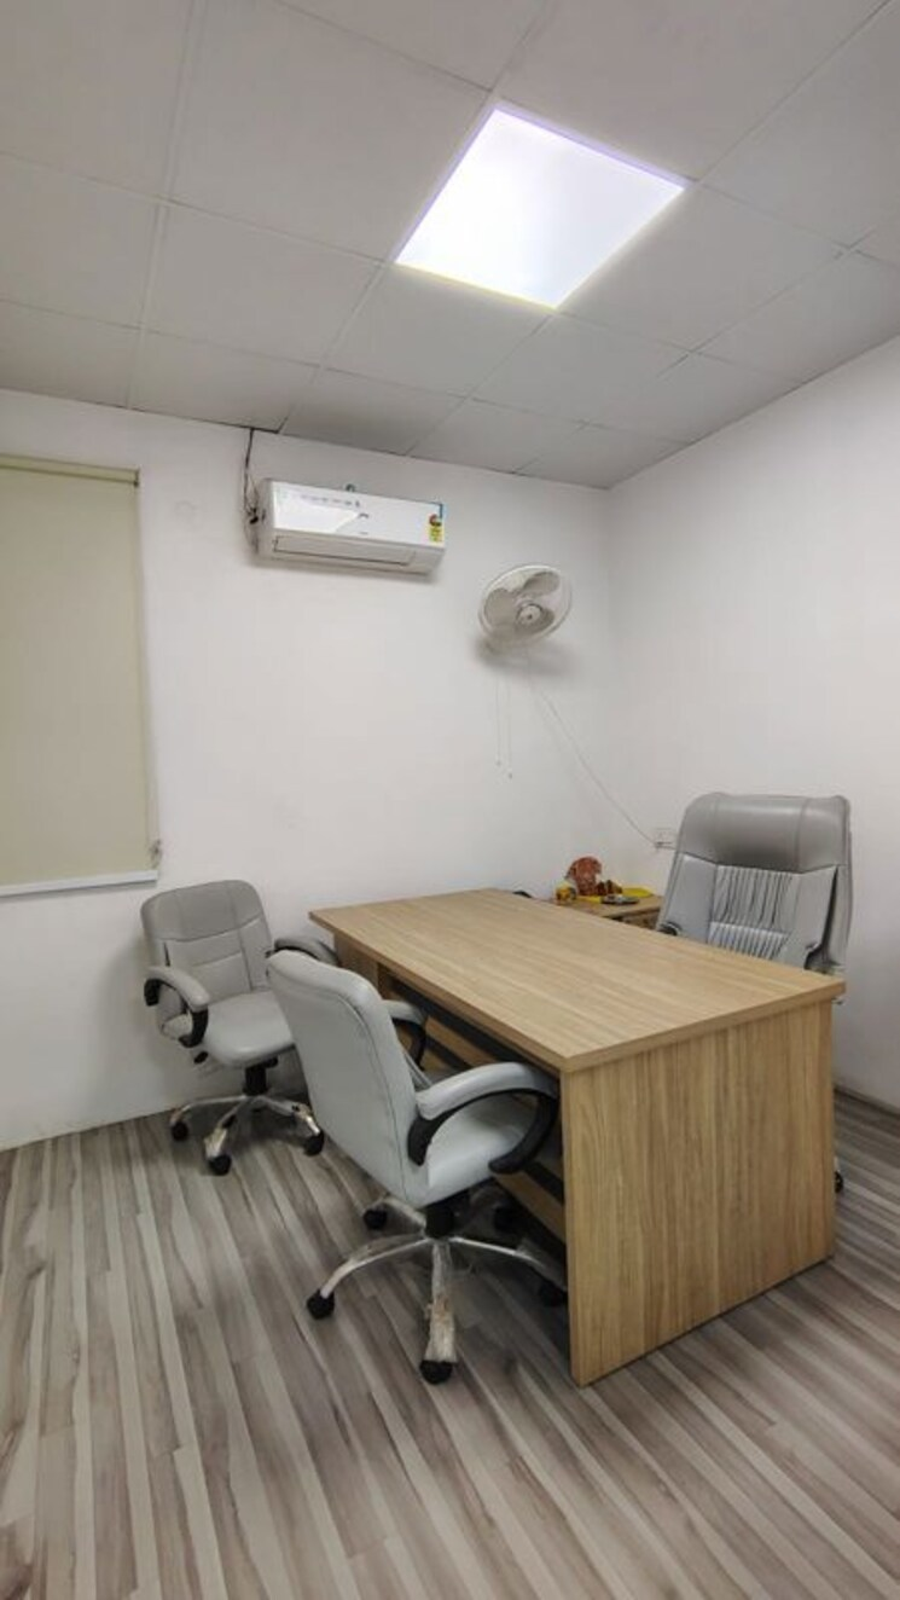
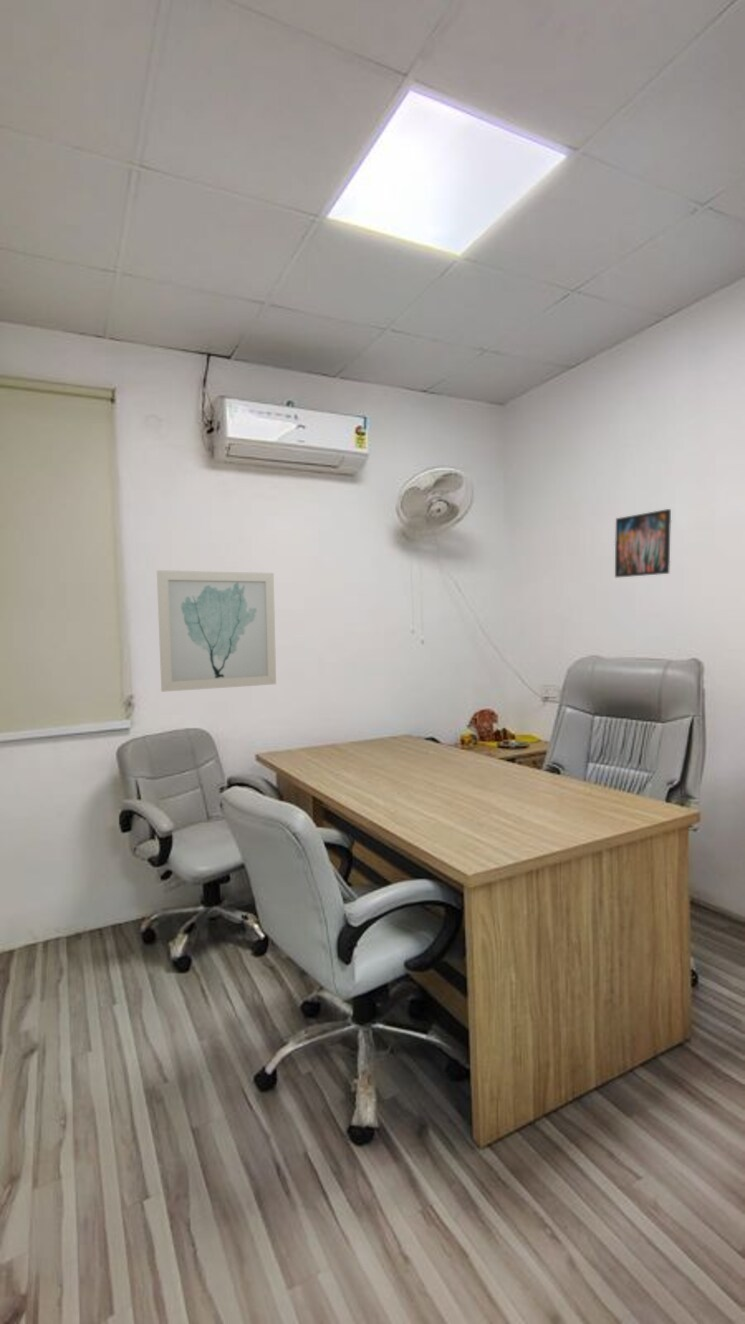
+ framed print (641, 544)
+ wall art (219, 630)
